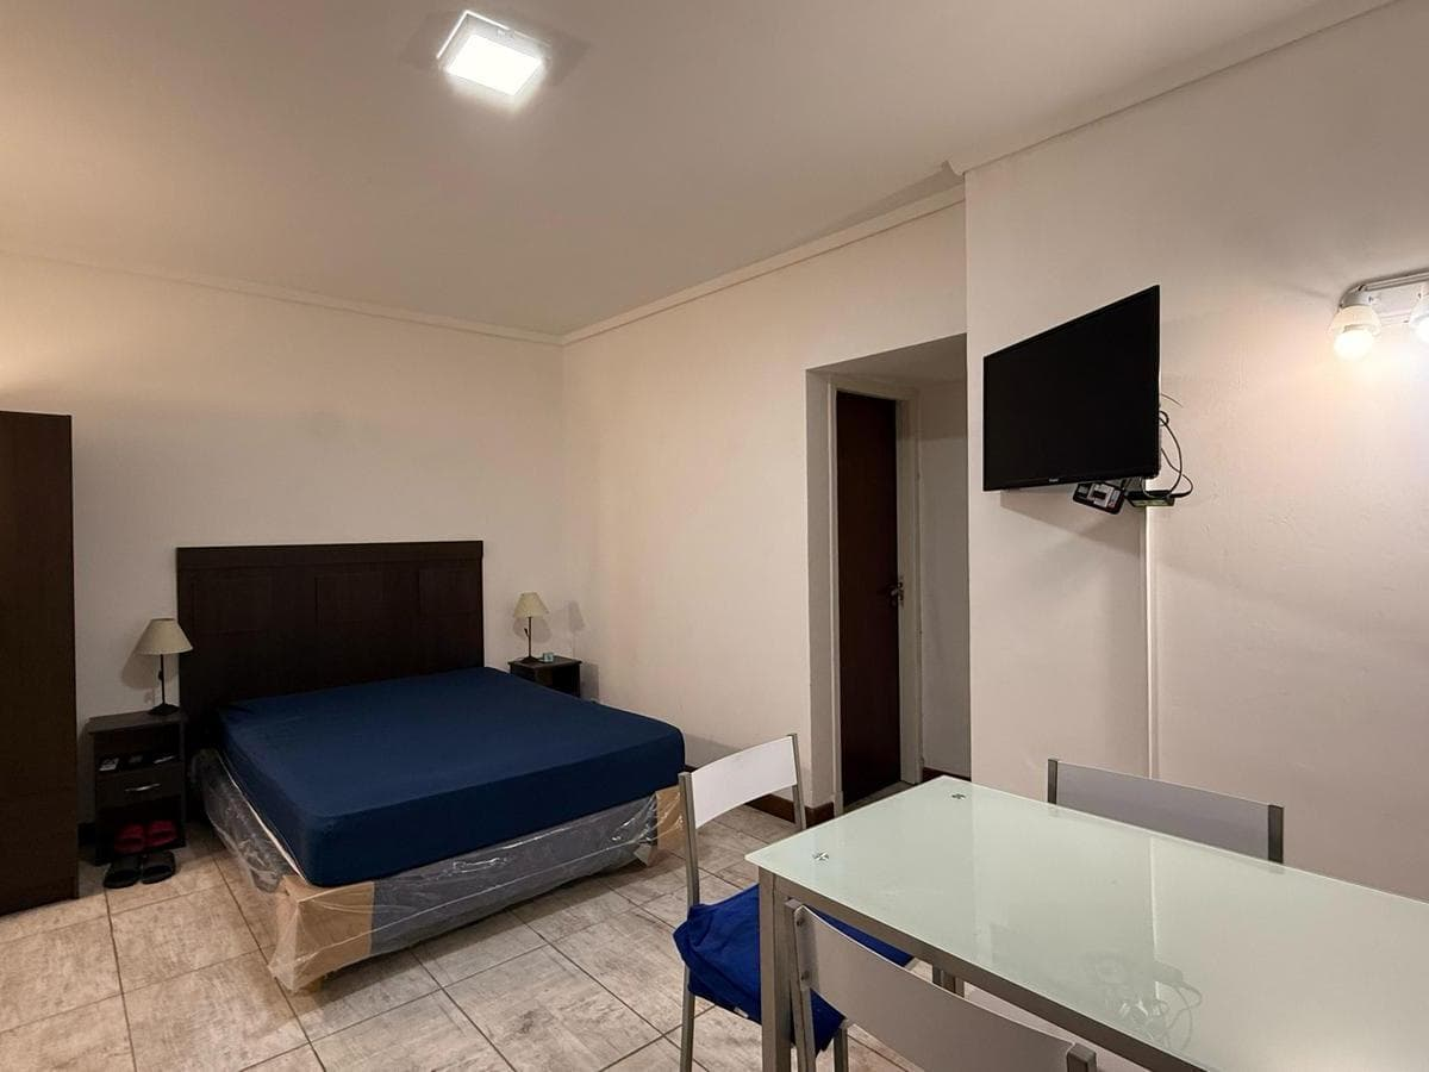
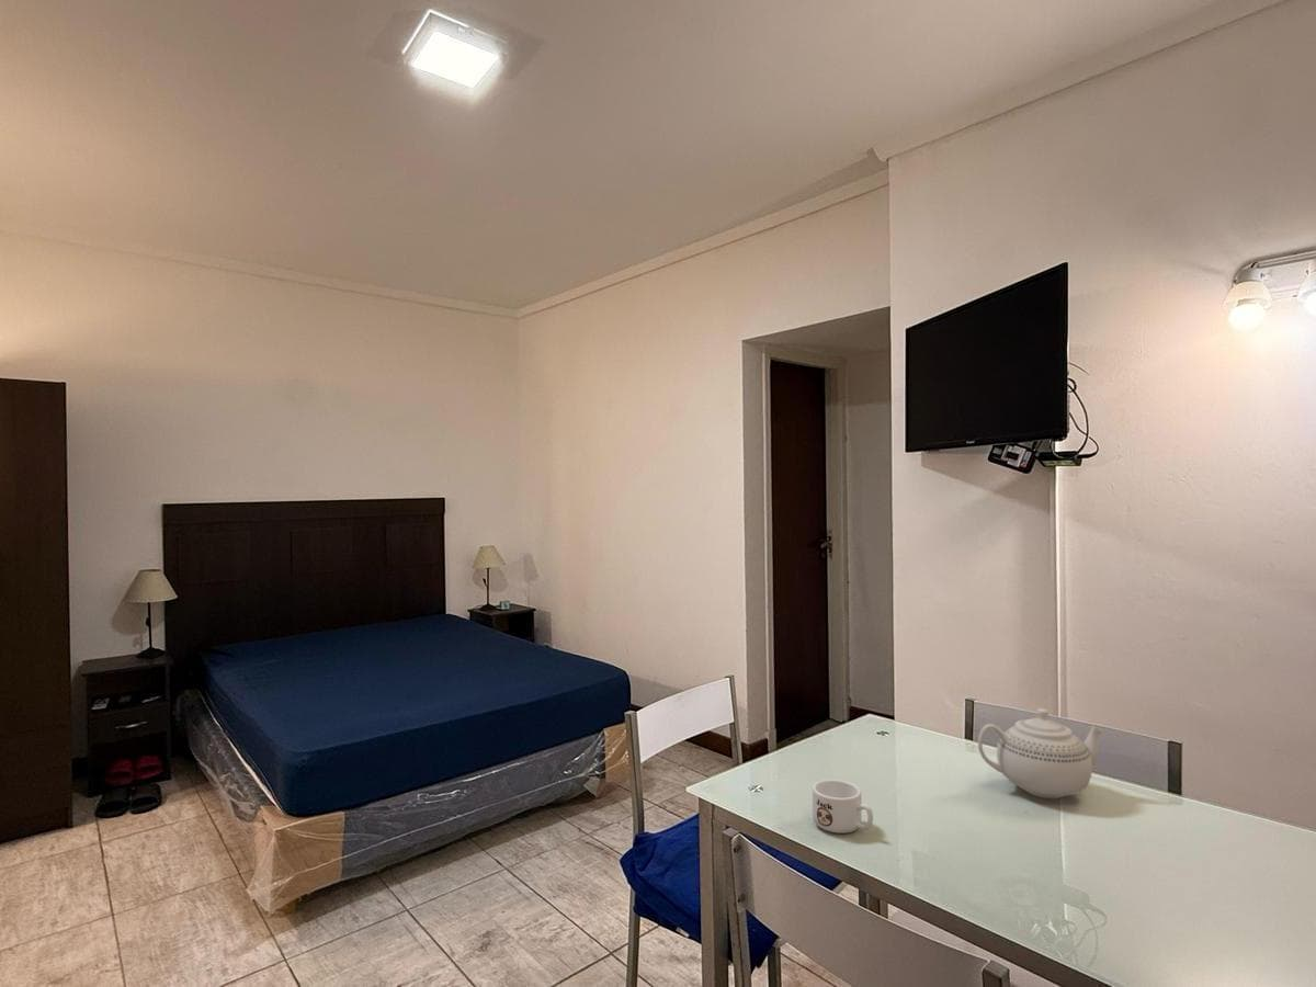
+ teapot (1041, 749)
+ mug (843, 808)
